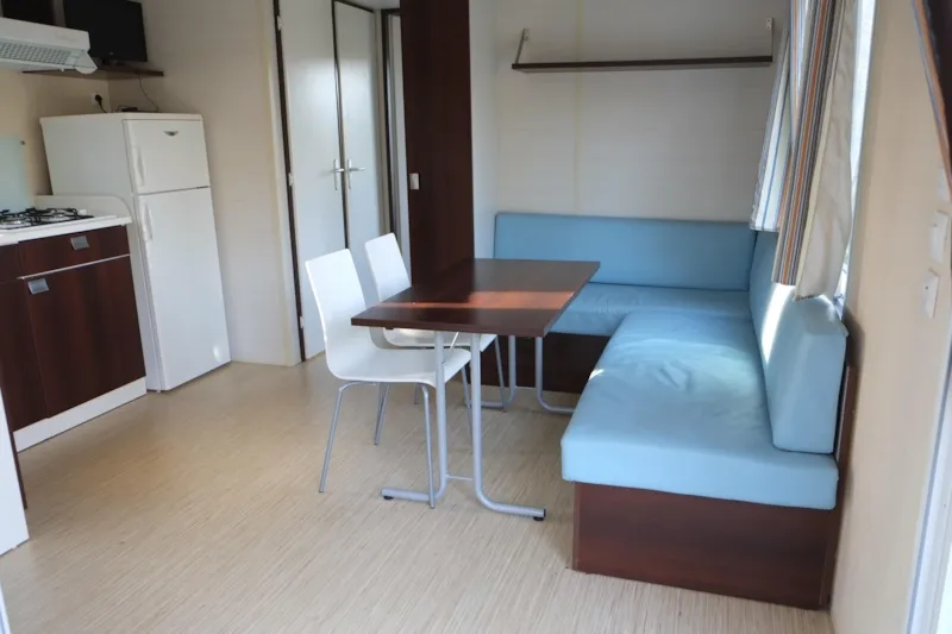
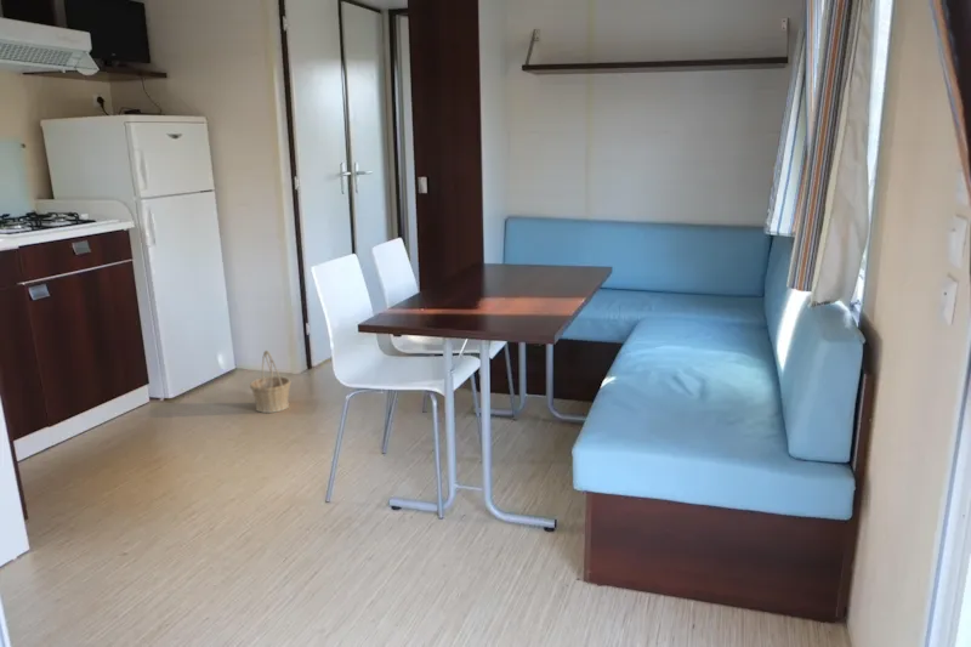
+ basket (269, 379)
